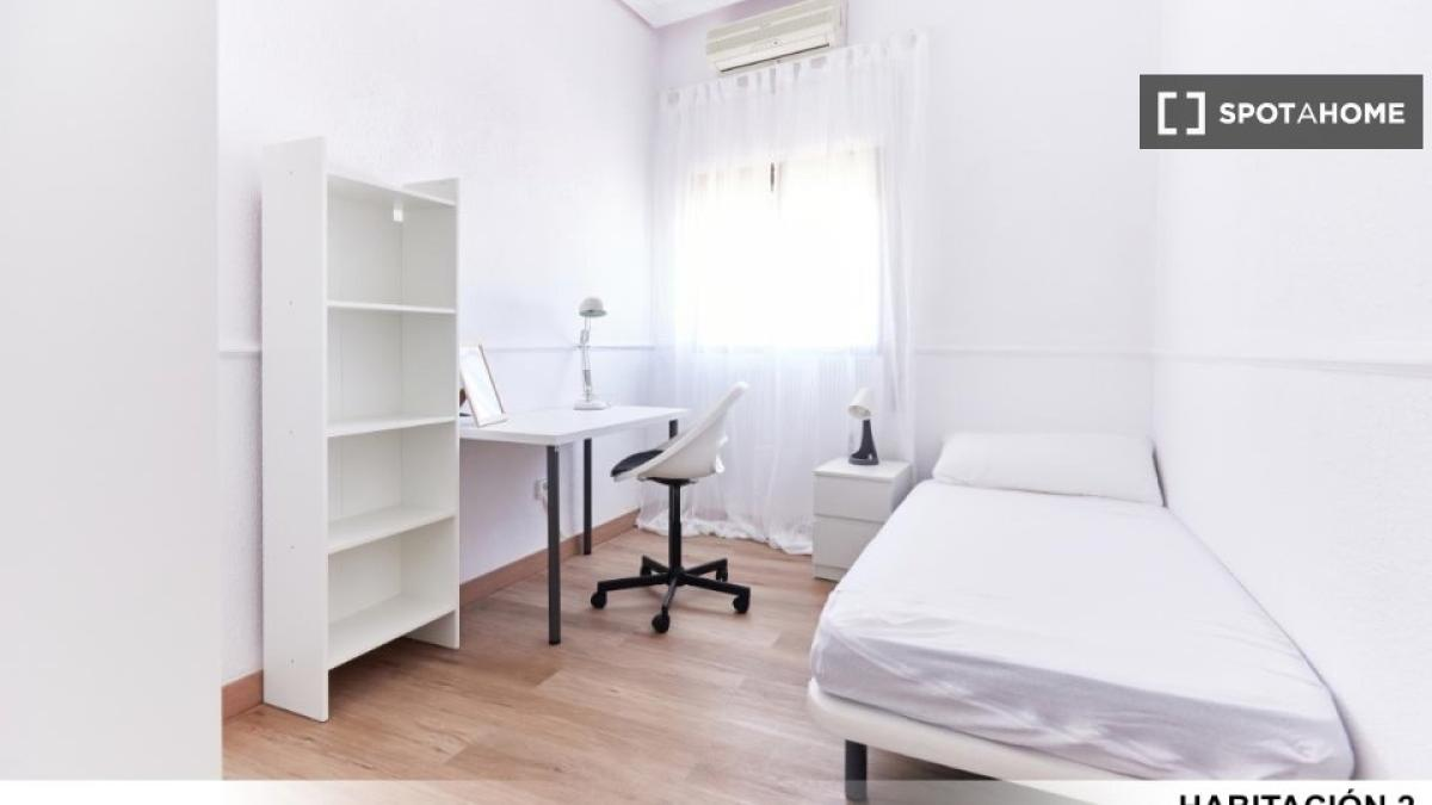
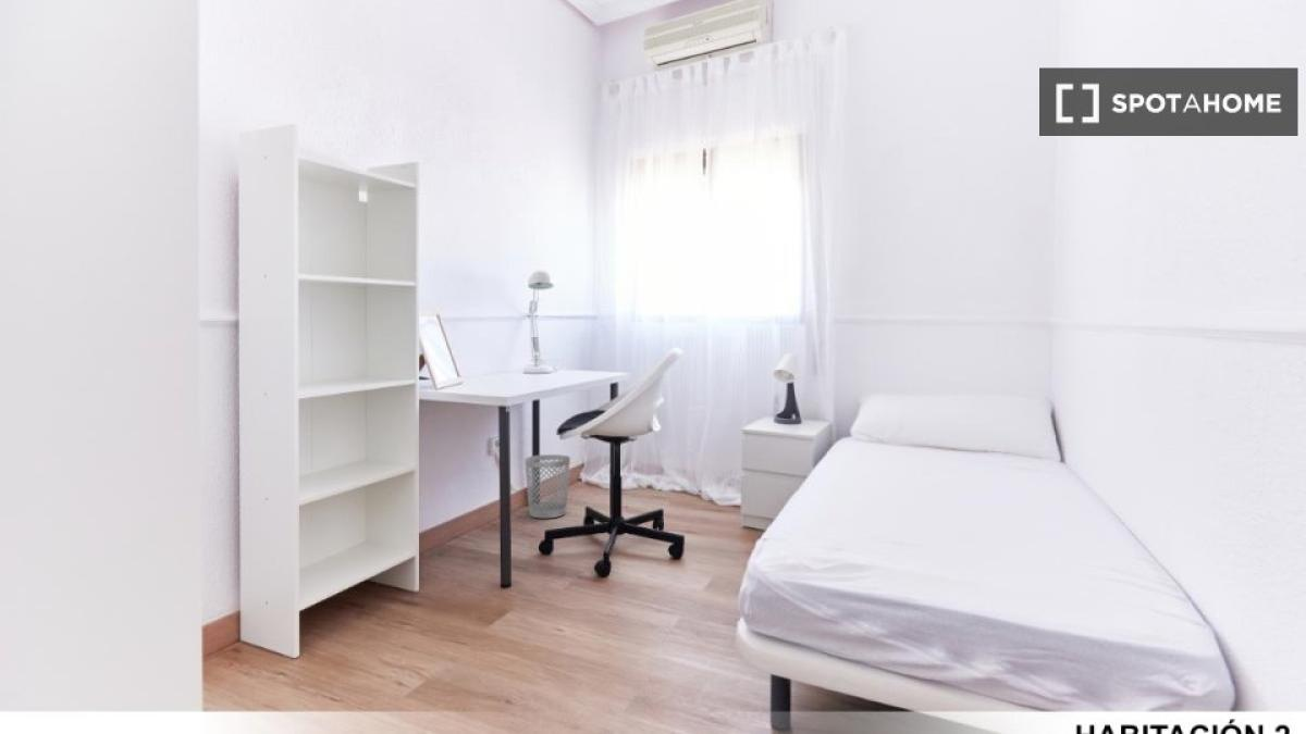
+ wastebasket (547, 485)
